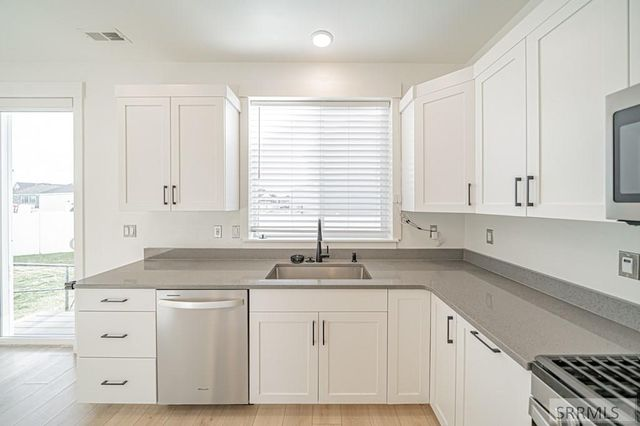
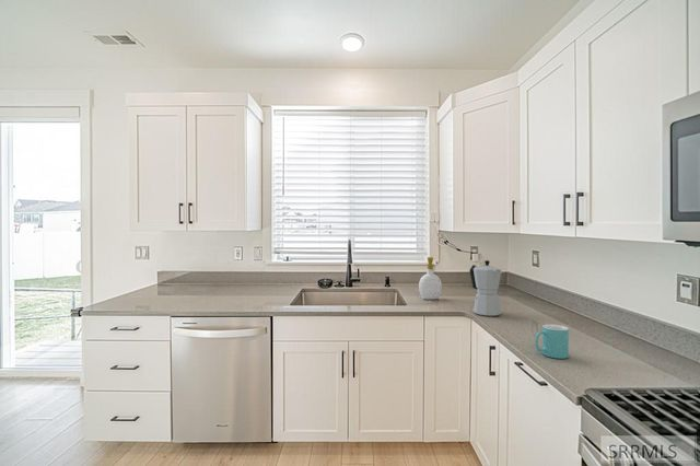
+ moka pot (485, 286)
+ mug (550, 340)
+ soap bottle (430, 278)
